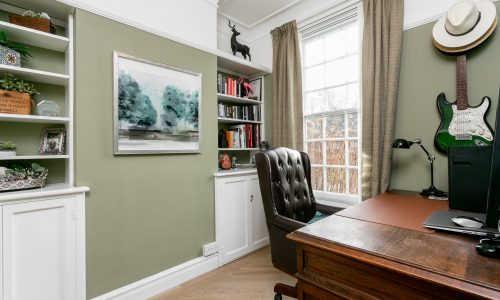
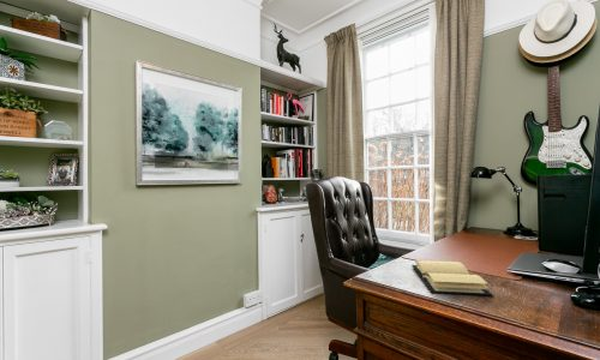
+ book (448, 274)
